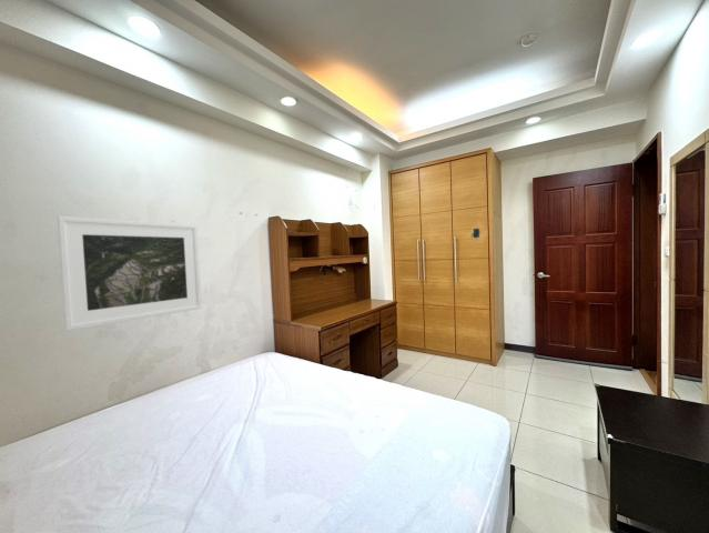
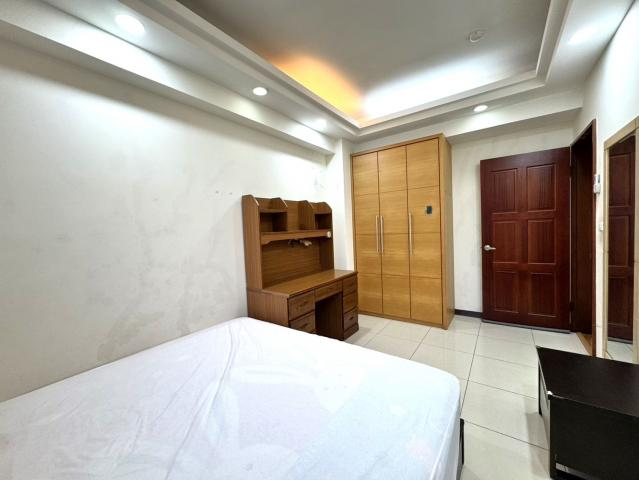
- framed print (140, 270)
